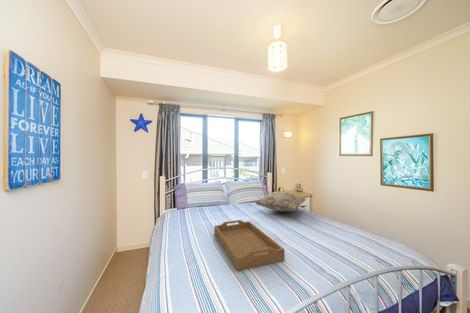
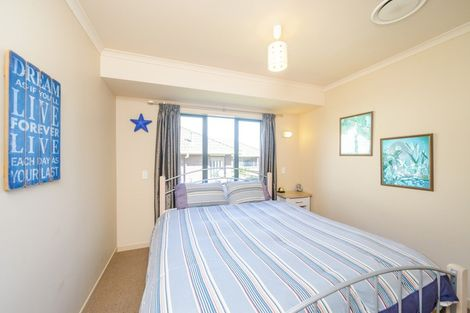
- serving tray (244, 239)
- decorative pillow (281, 201)
